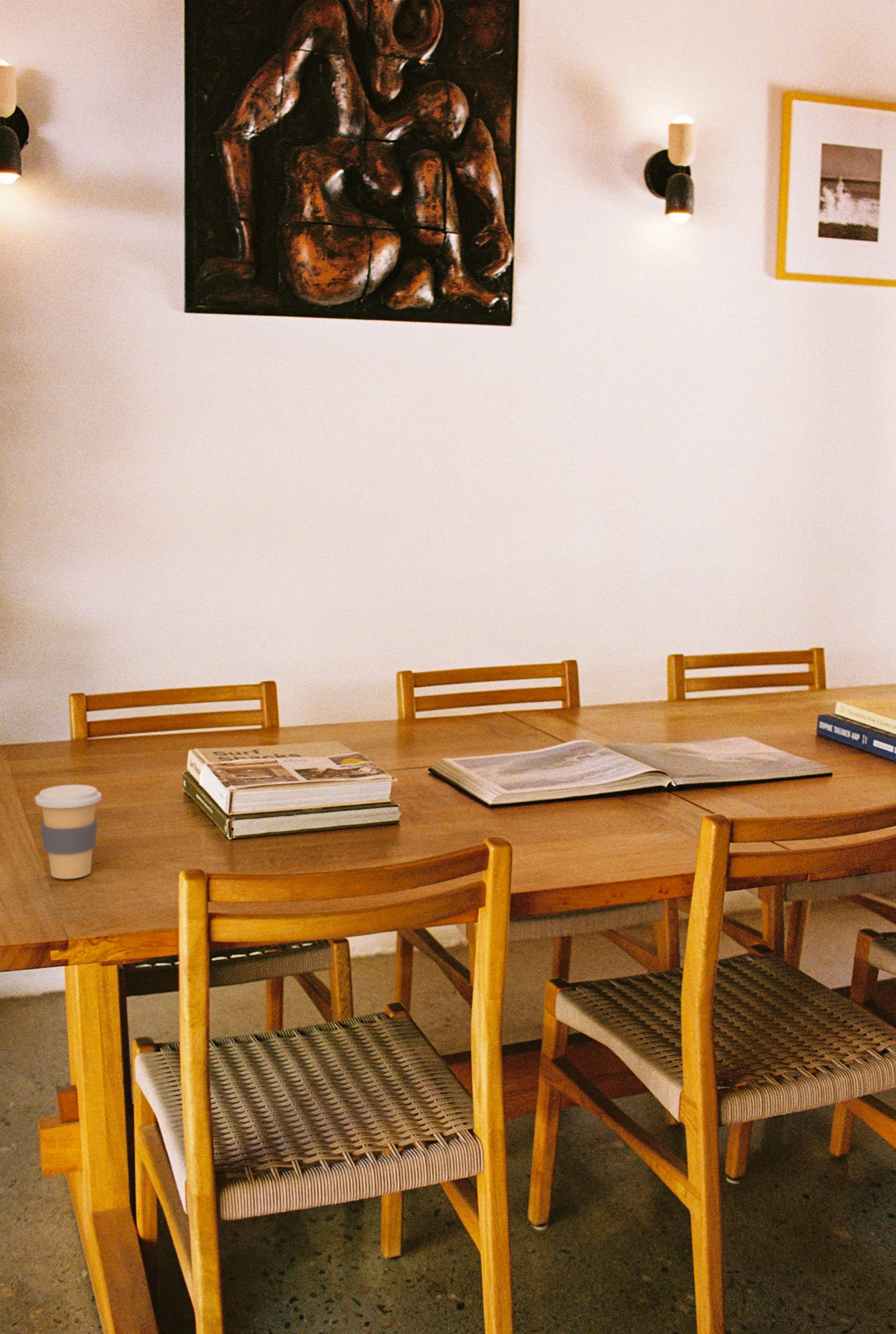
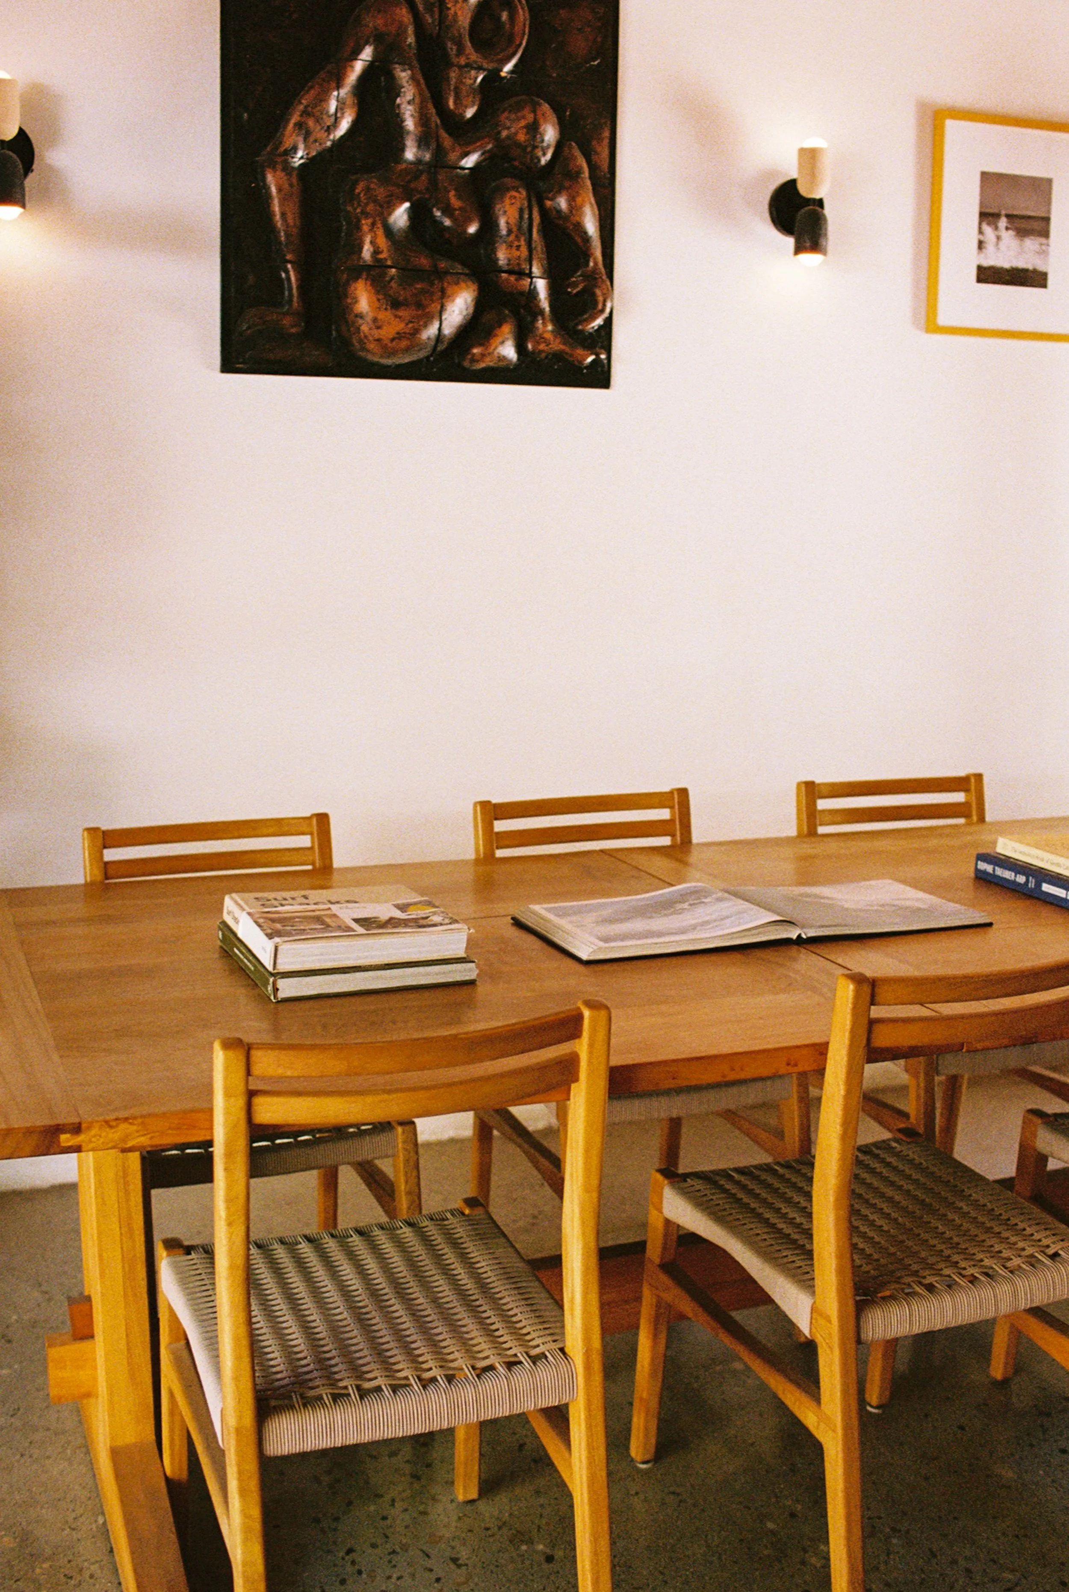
- coffee cup (70, 832)
